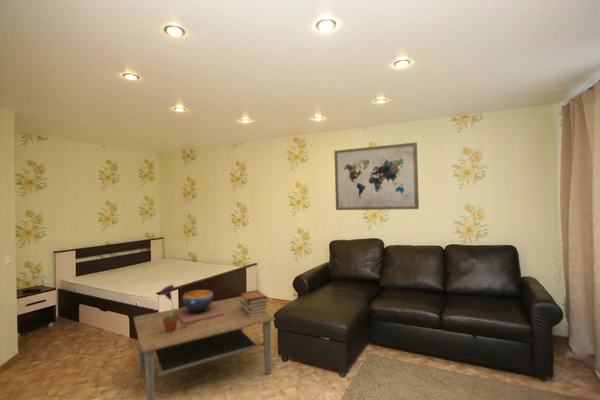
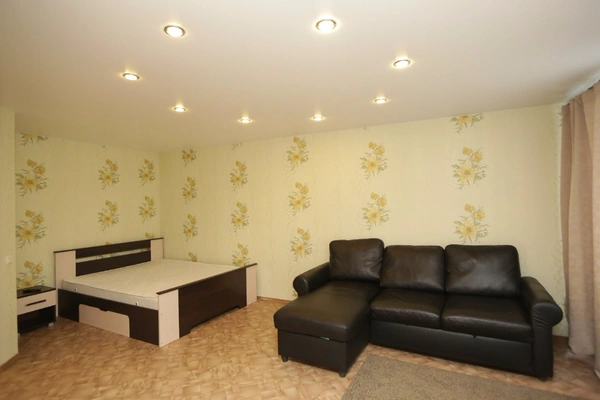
- book stack (253, 302)
- coffee table (203, 344)
- decorative bowl (198, 303)
- wall art (374, 178)
- potted flower (172, 309)
